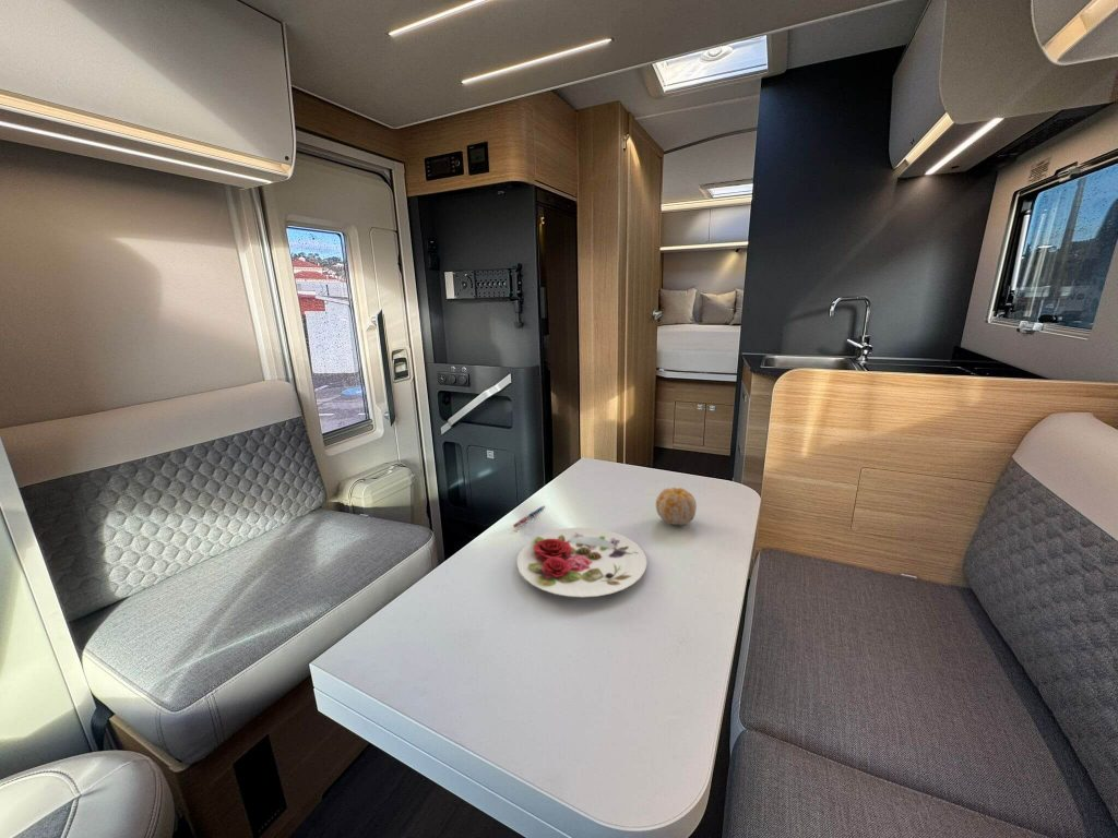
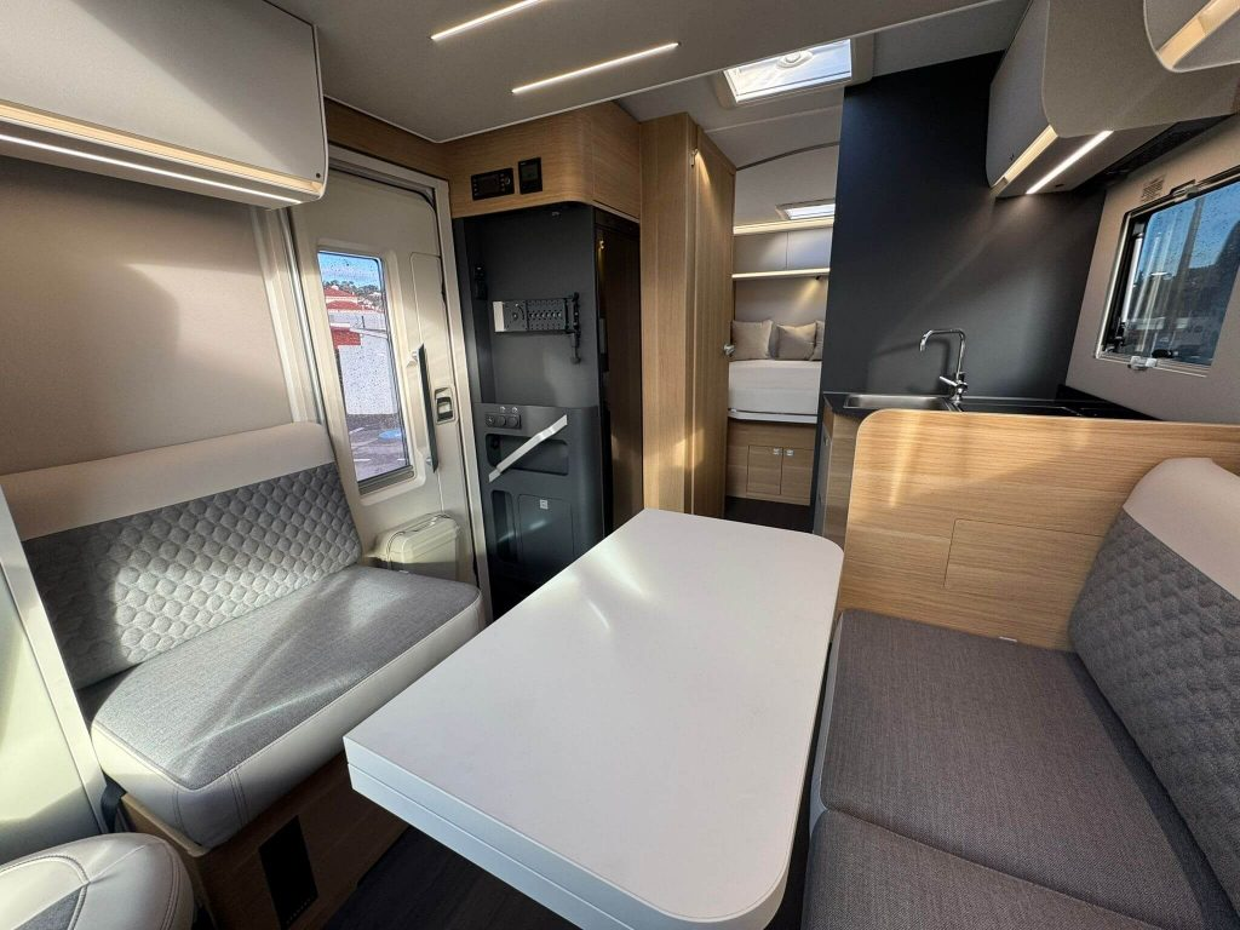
- pen (530, 515)
- fruit (676, 506)
- plate (581, 556)
